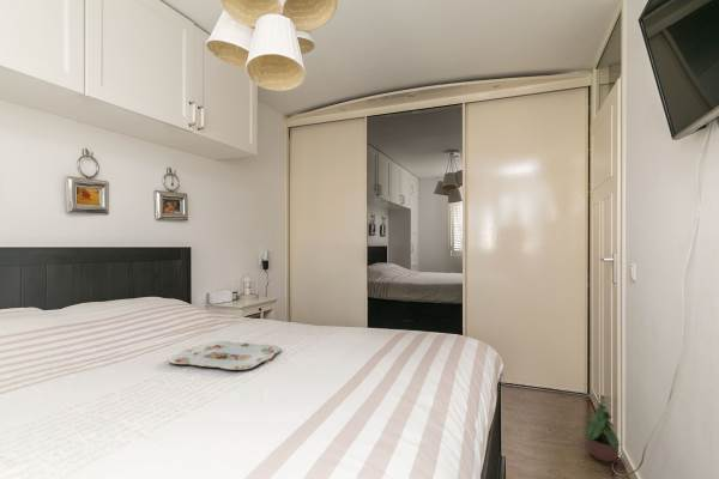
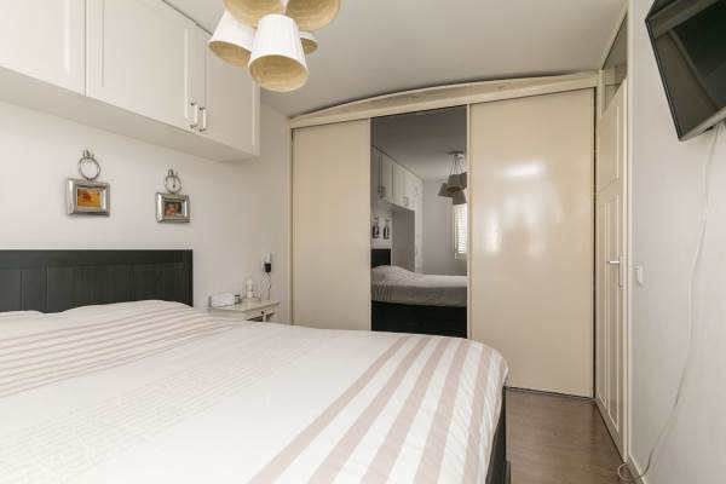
- potted plant (600, 425)
- serving tray (226, 354)
